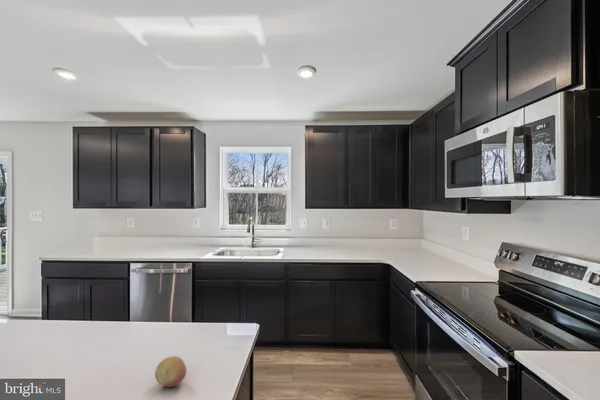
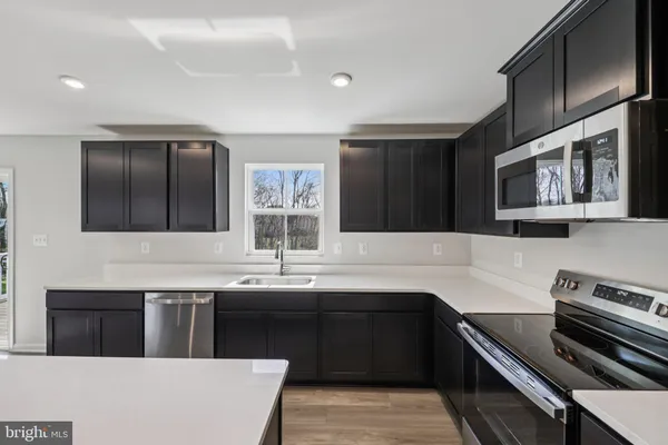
- fruit (171, 370)
